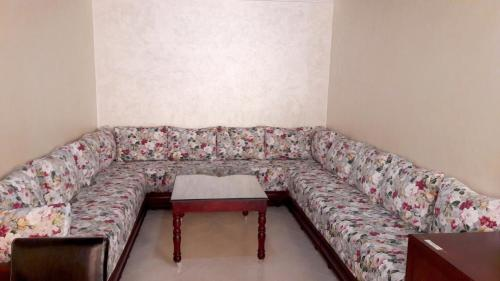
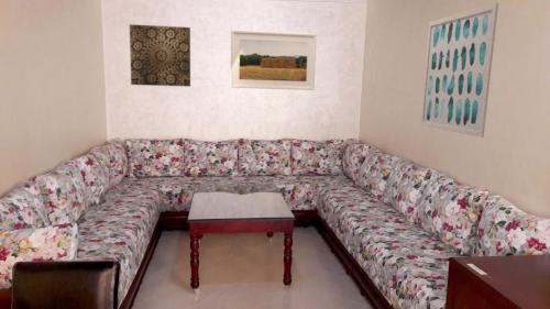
+ wall art (453, 73)
+ wall art (161, 56)
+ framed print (273, 60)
